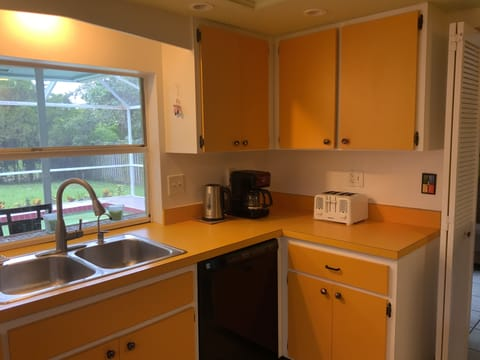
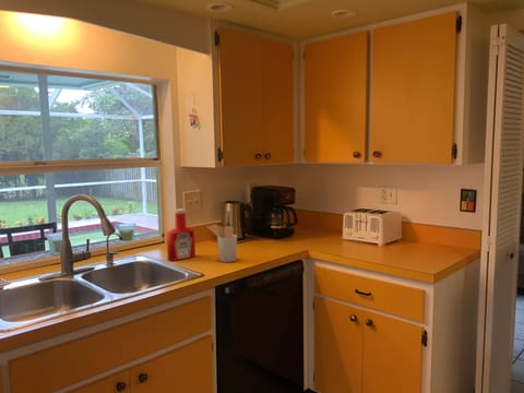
+ soap bottle (180, 234)
+ utensil holder (223, 241)
